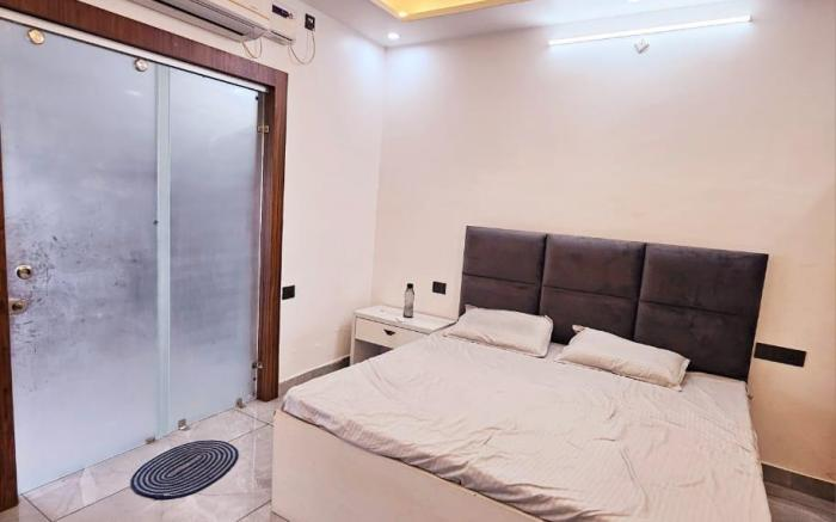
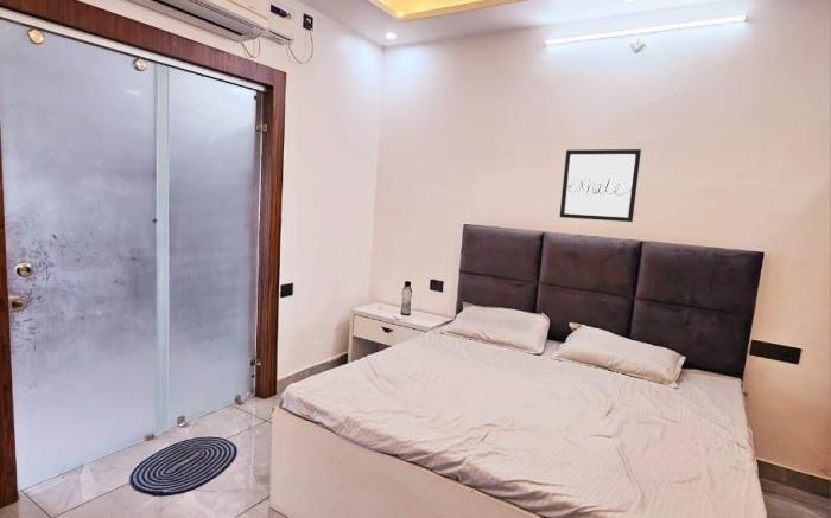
+ wall art (598, 185)
